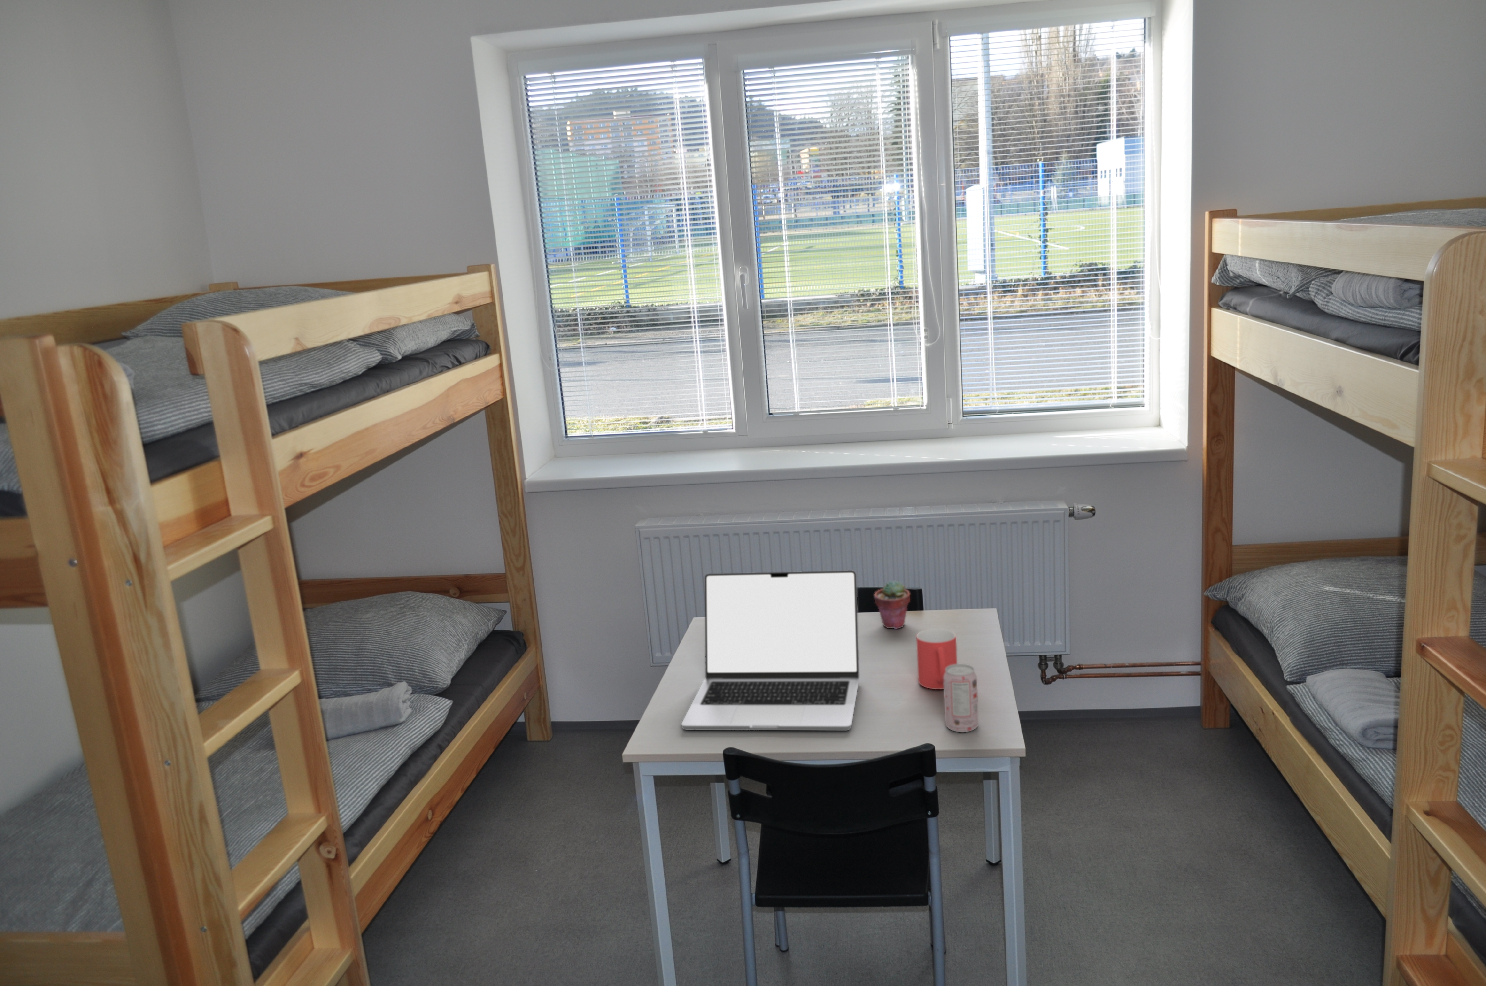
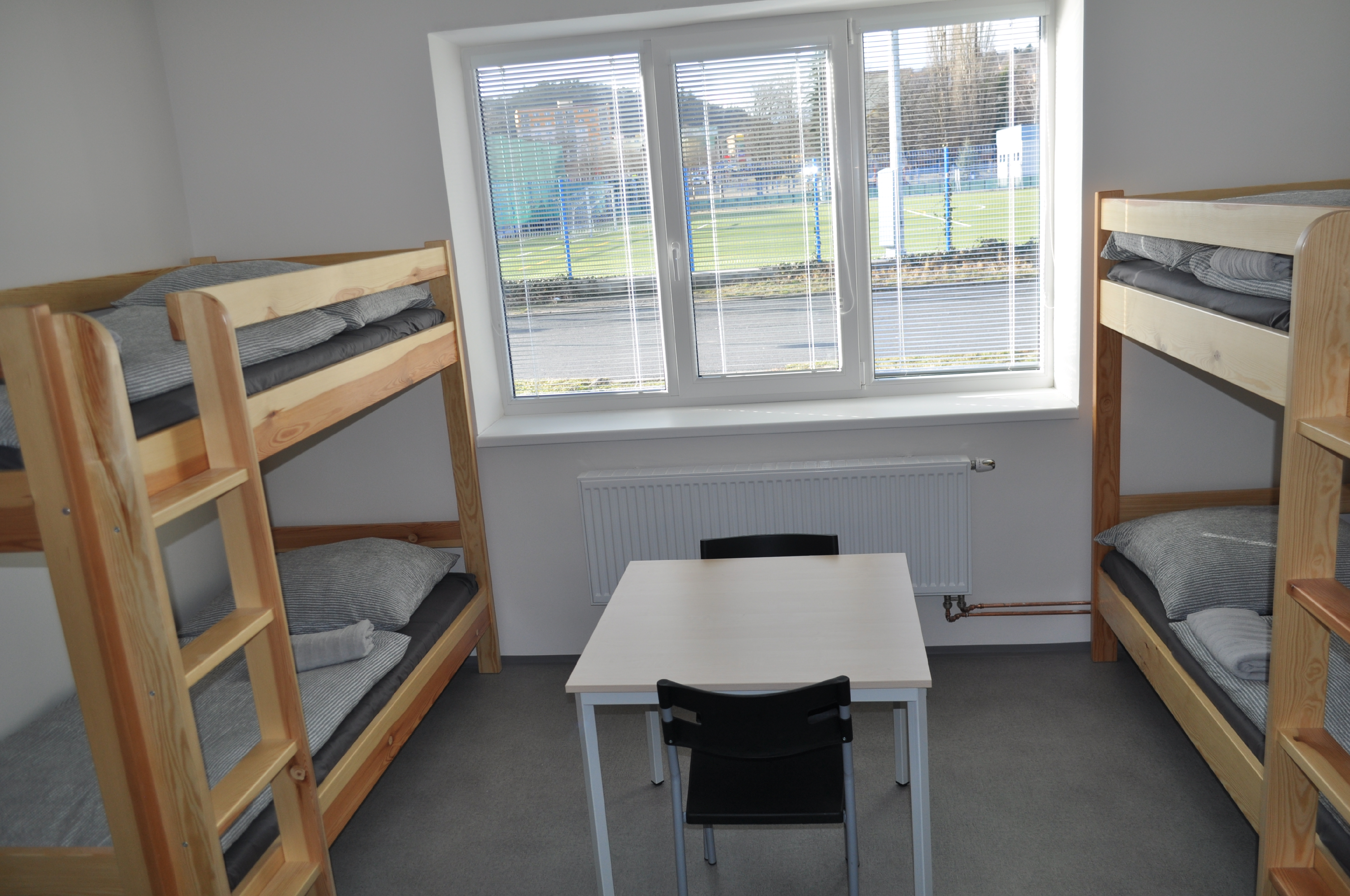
- beverage can (961, 698)
- potted succulent (893, 602)
- laptop (773, 647)
- mug (938, 662)
